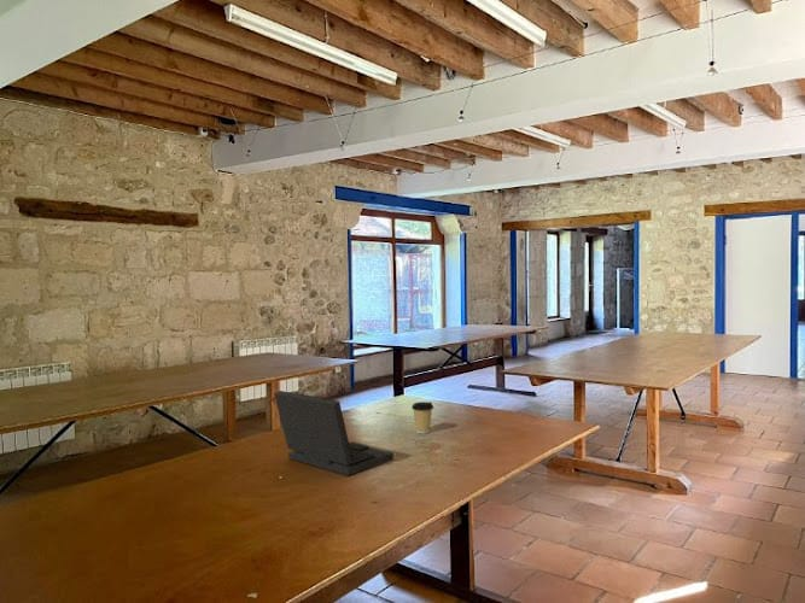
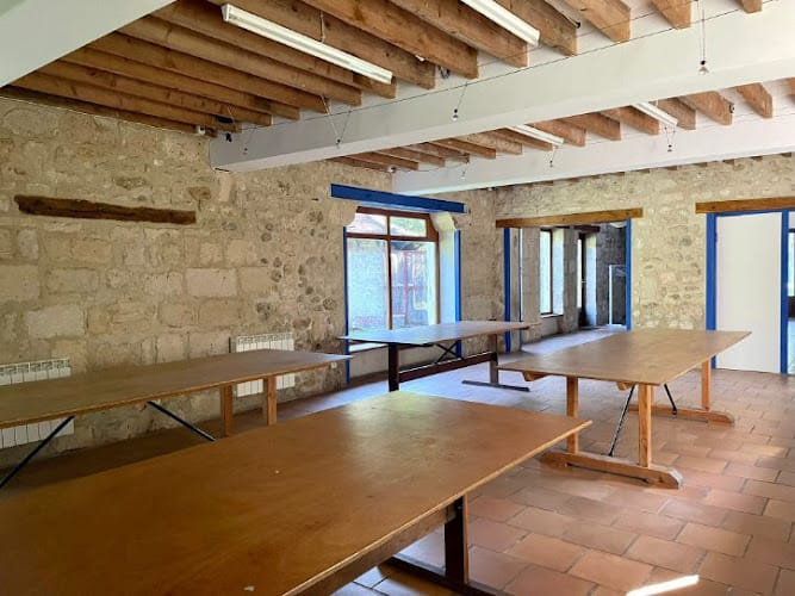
- coffee cup (422, 417)
- laptop (333, 425)
